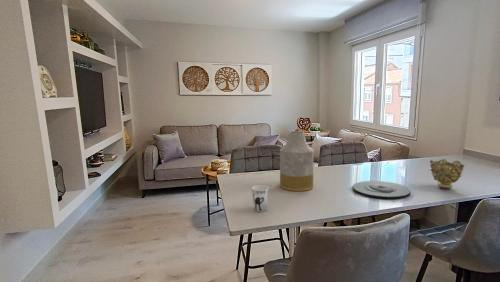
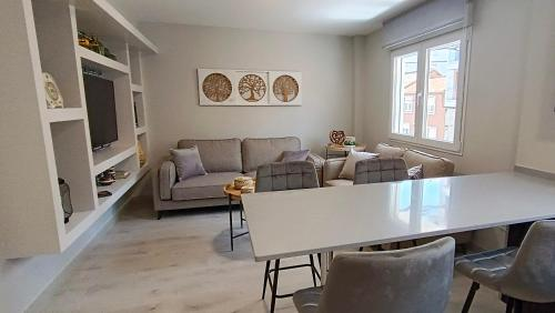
- plate (380, 187)
- vase (296, 159)
- decorative bowl (445, 174)
- cup (260, 198)
